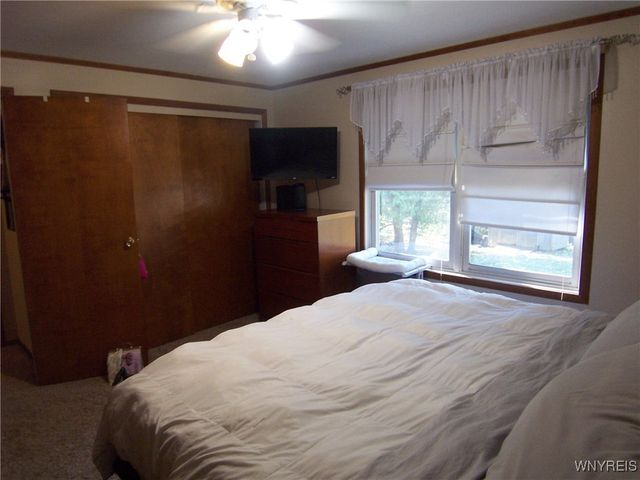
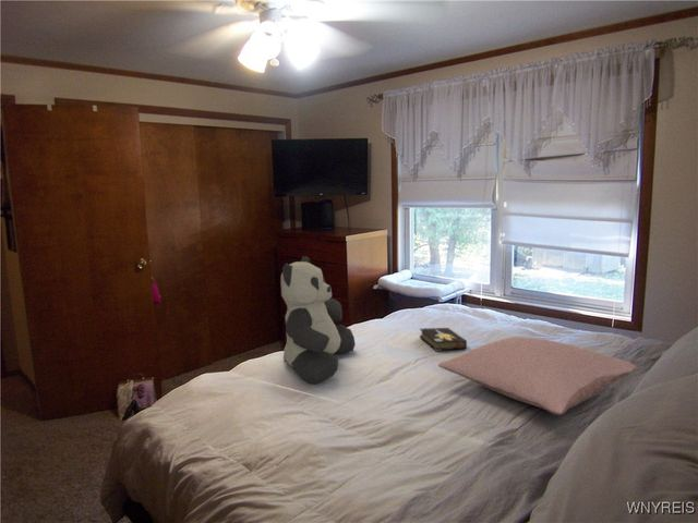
+ teddy bear (314, 311)
+ pillow (533, 367)
+ hardback book (442, 337)
